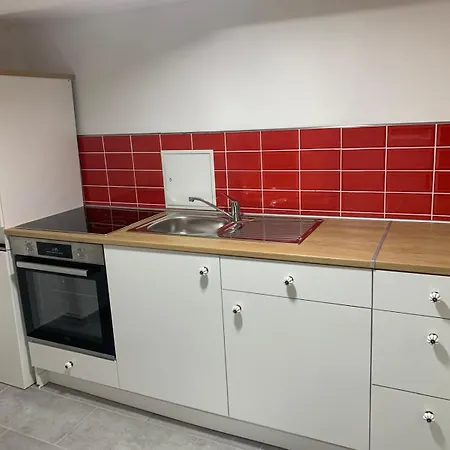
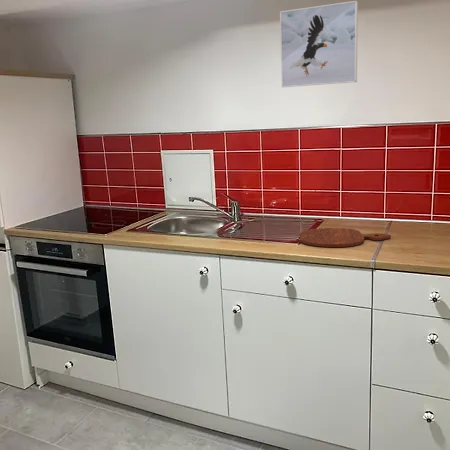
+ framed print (318, 46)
+ cutting board (344, 236)
